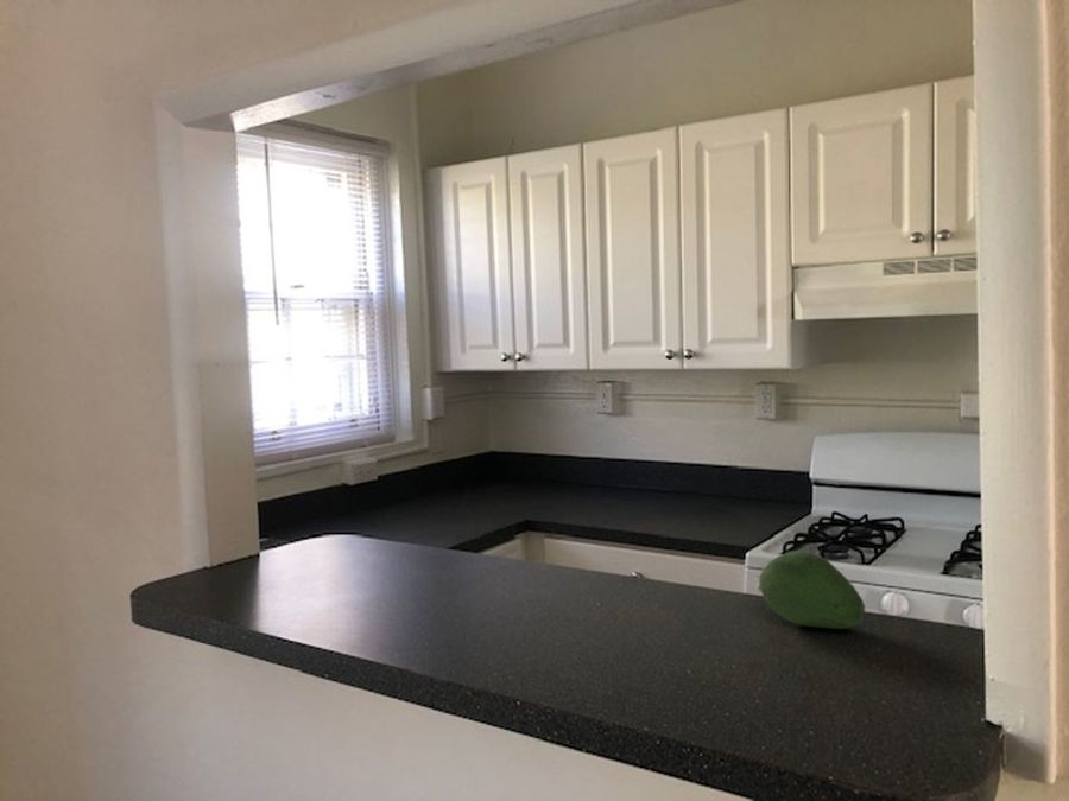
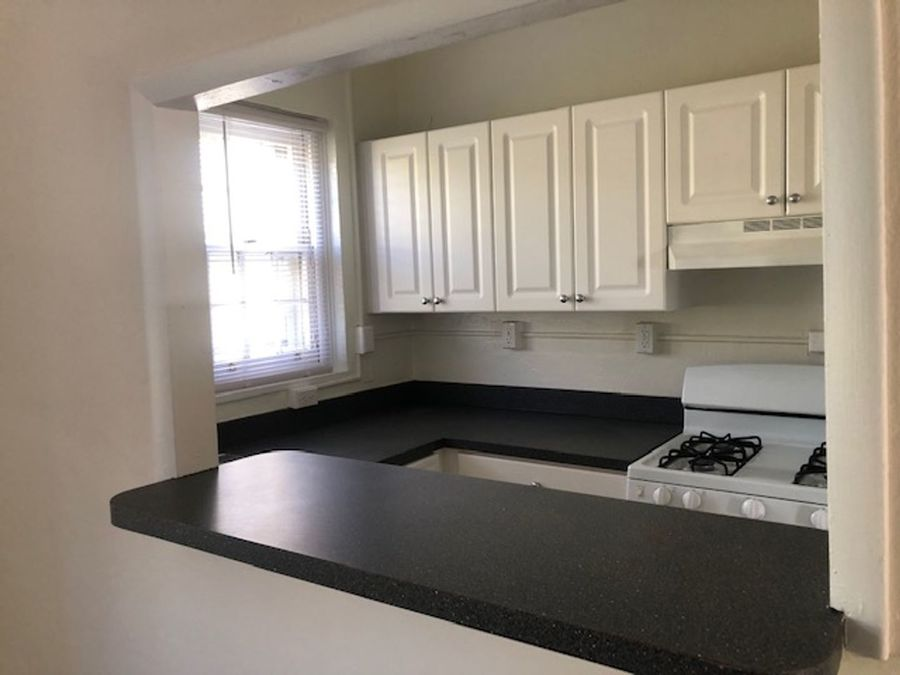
- fruit (810, 589)
